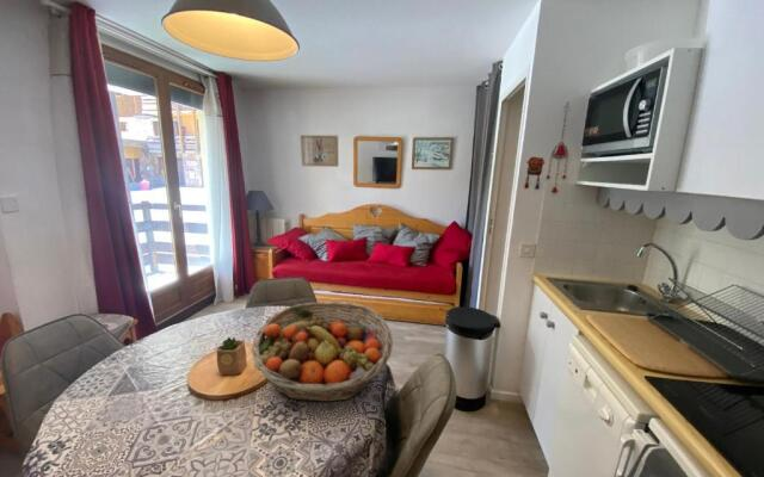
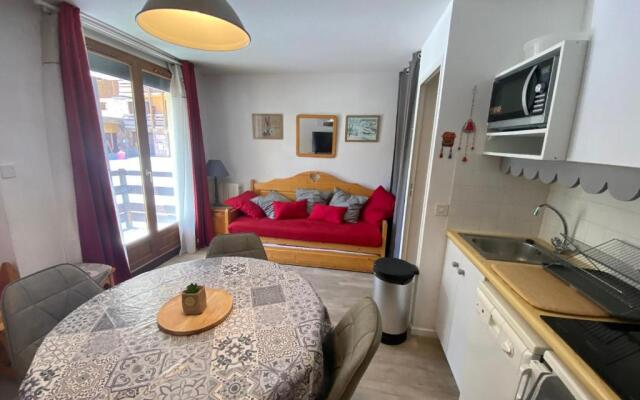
- fruit basket (324, 347)
